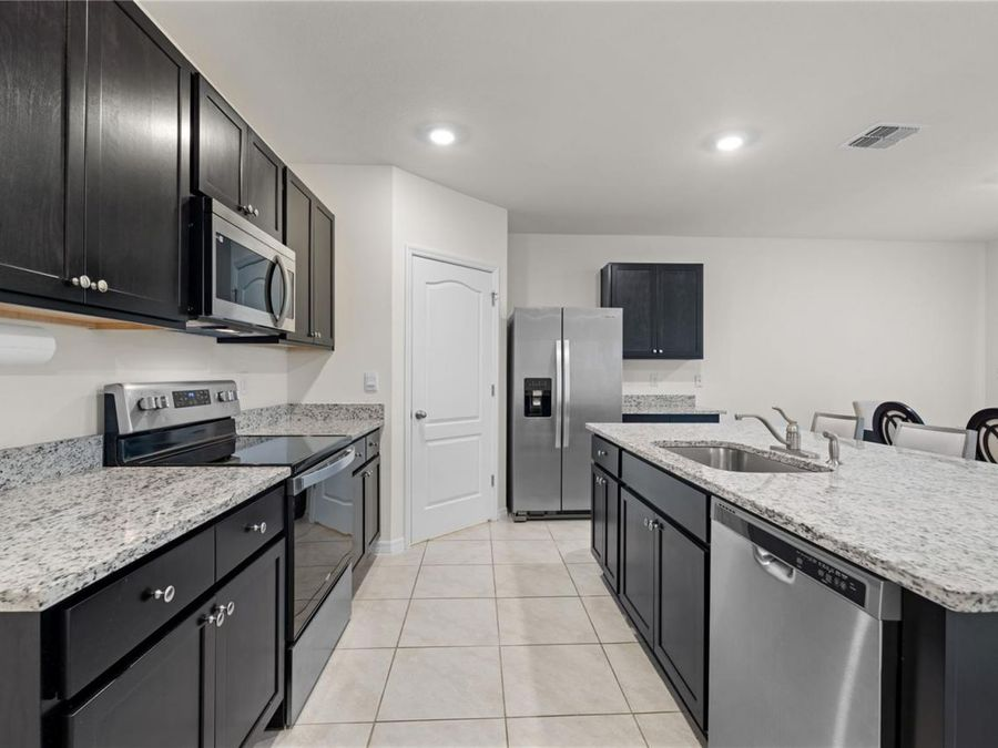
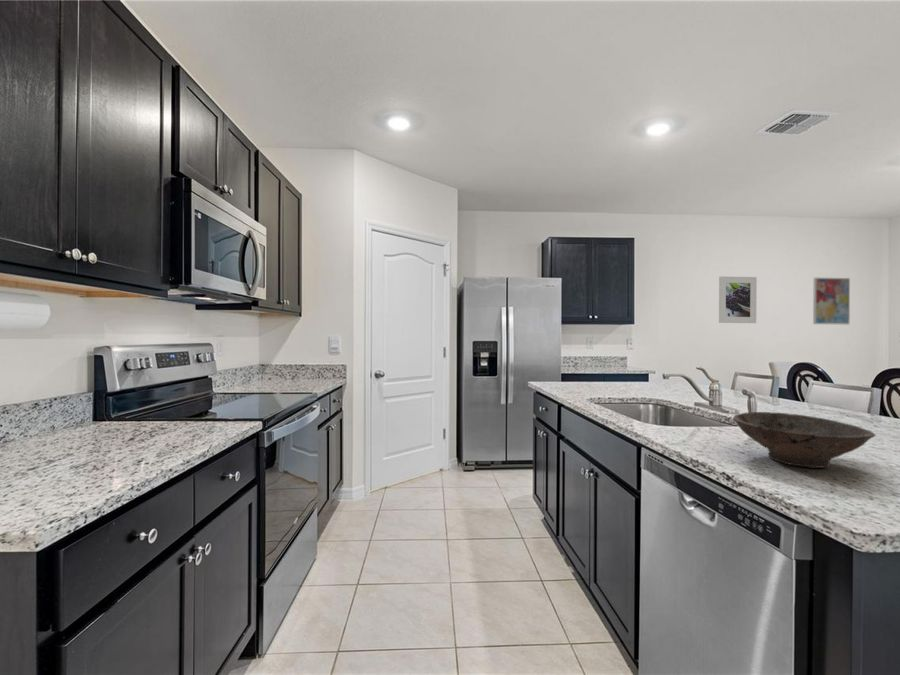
+ wall art (831, 301)
+ bowl (796, 441)
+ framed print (737, 299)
